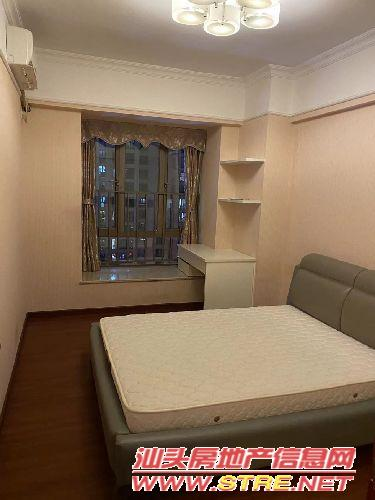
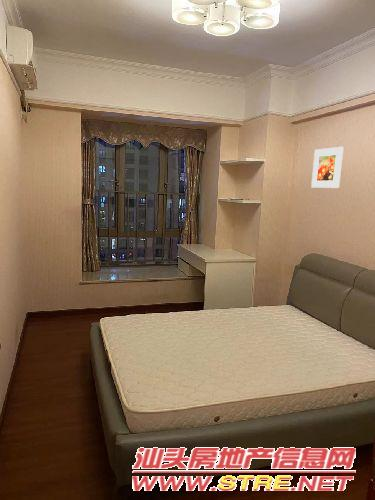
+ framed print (326, 168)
